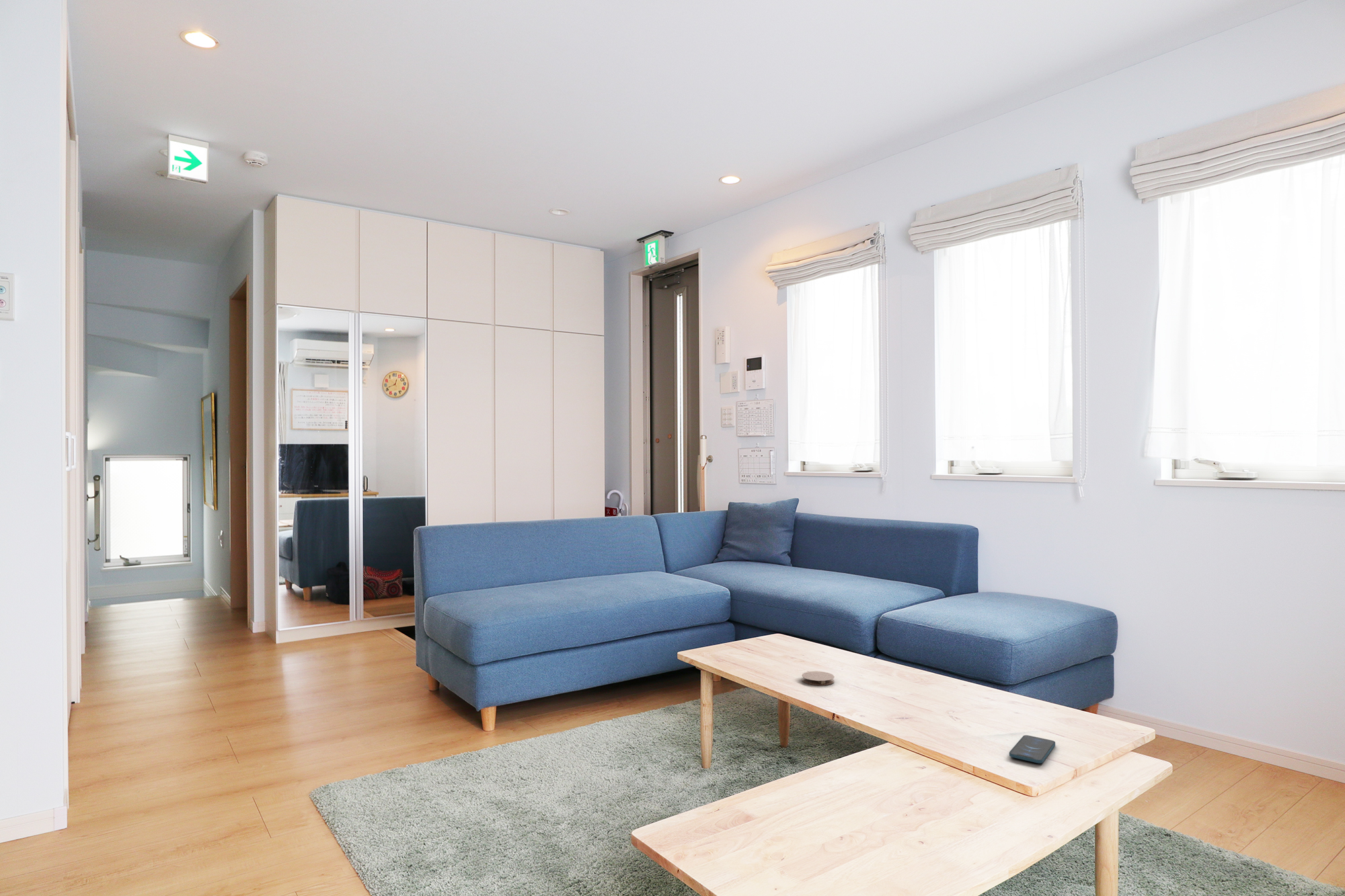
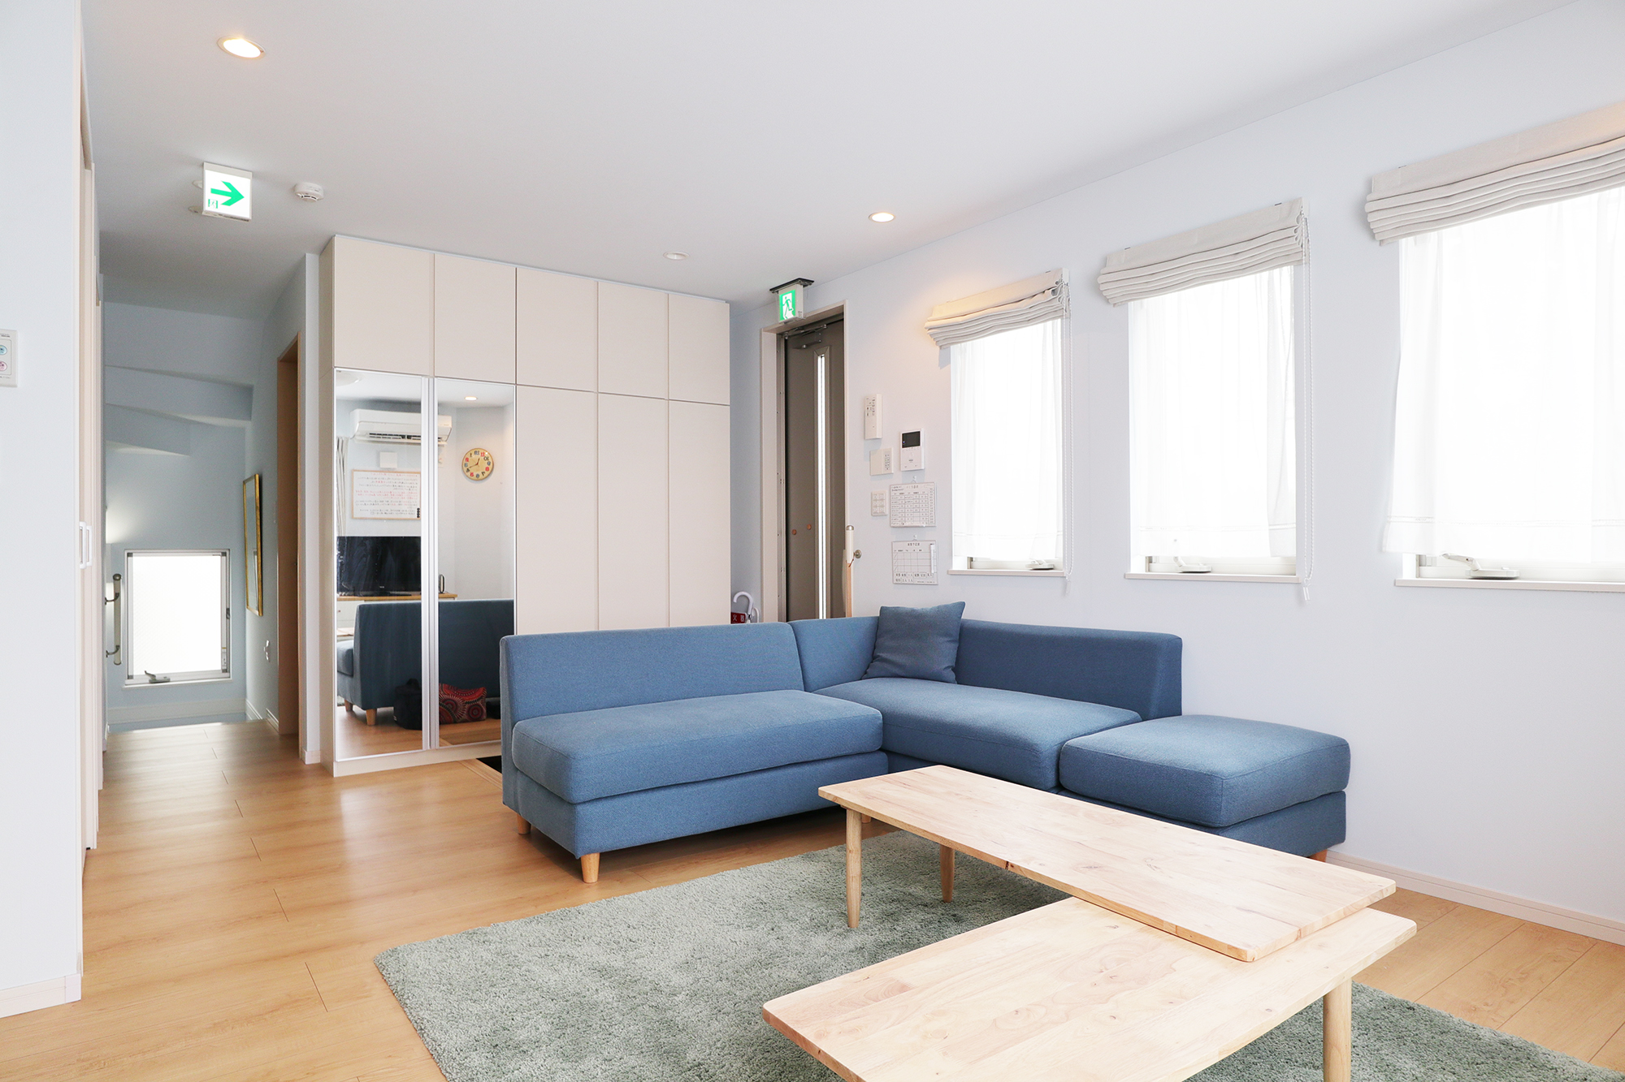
- coaster (818, 678)
- smartphone (1032, 749)
